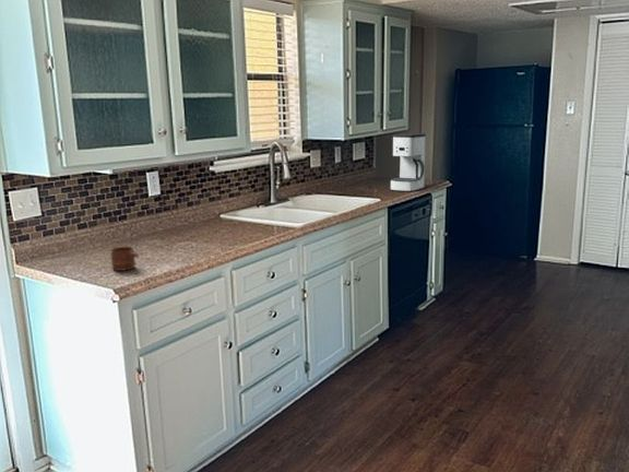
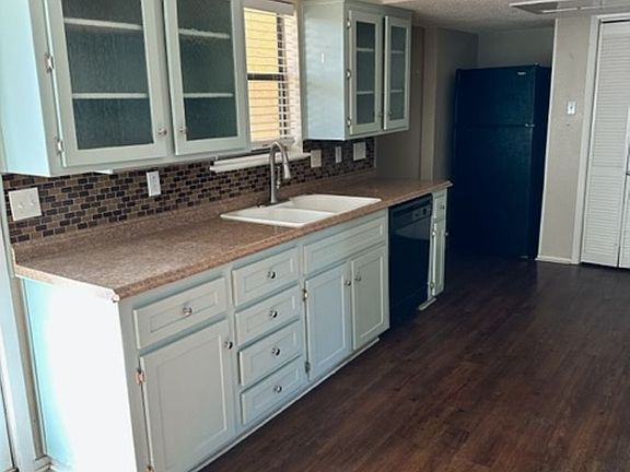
- coffee maker (408, 162)
- mug (126, 259)
